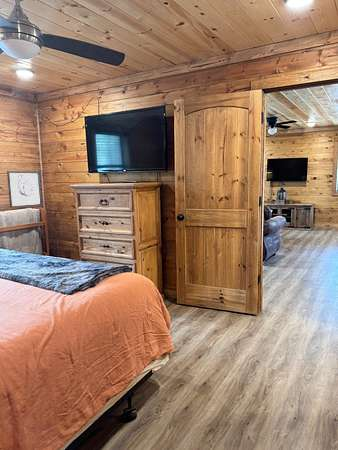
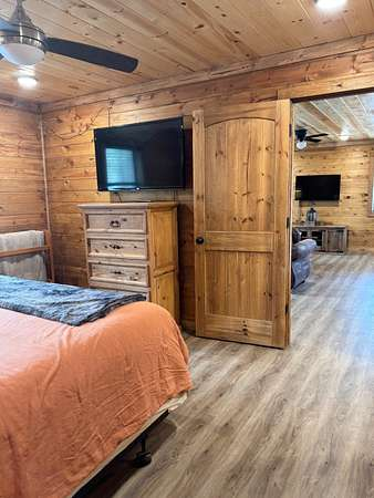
- wall art (25, 189)
